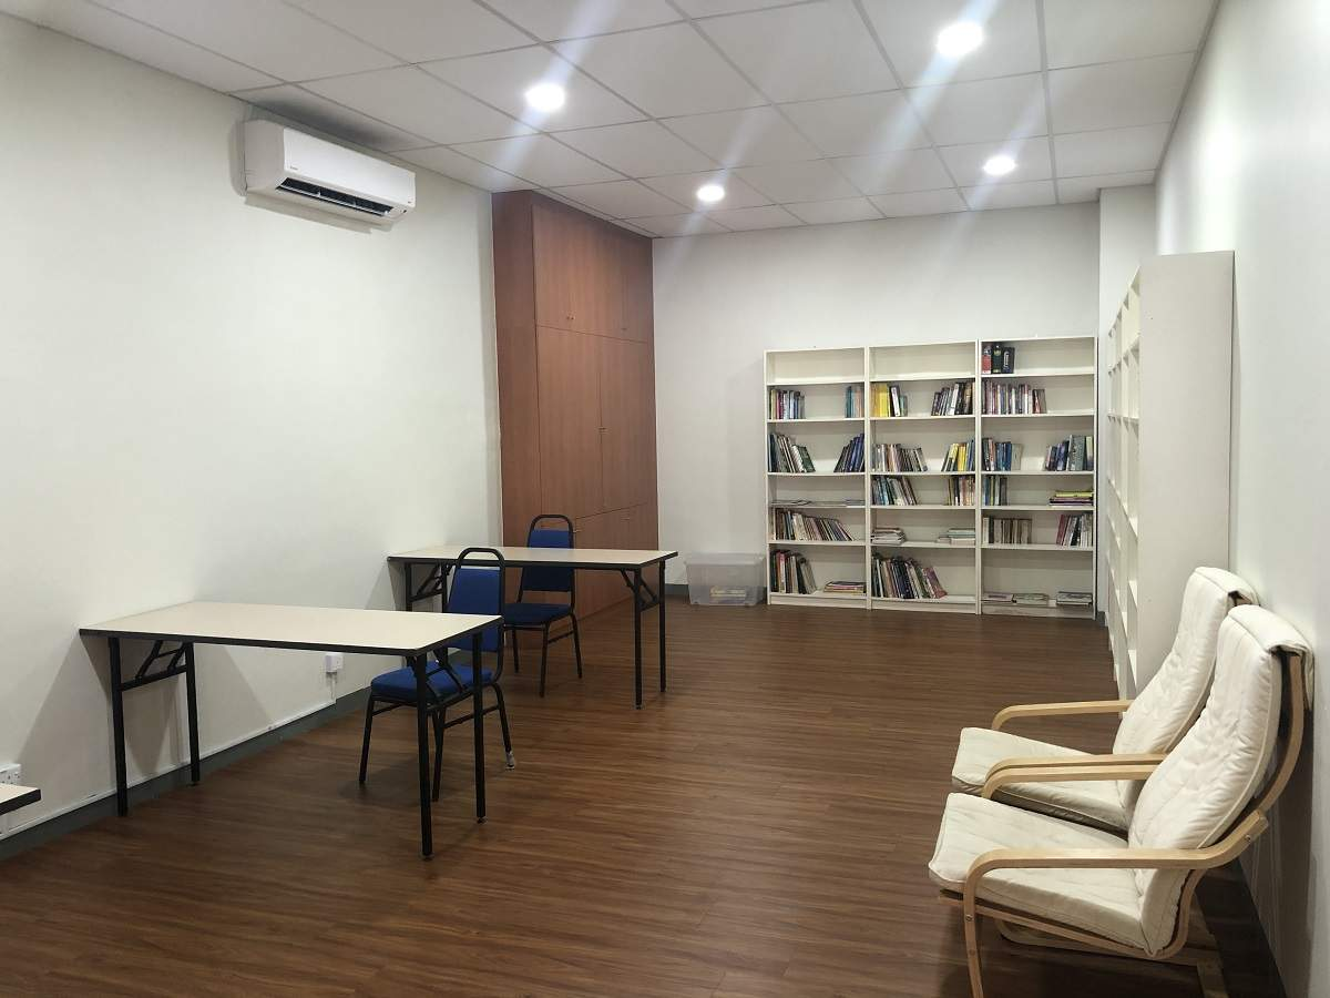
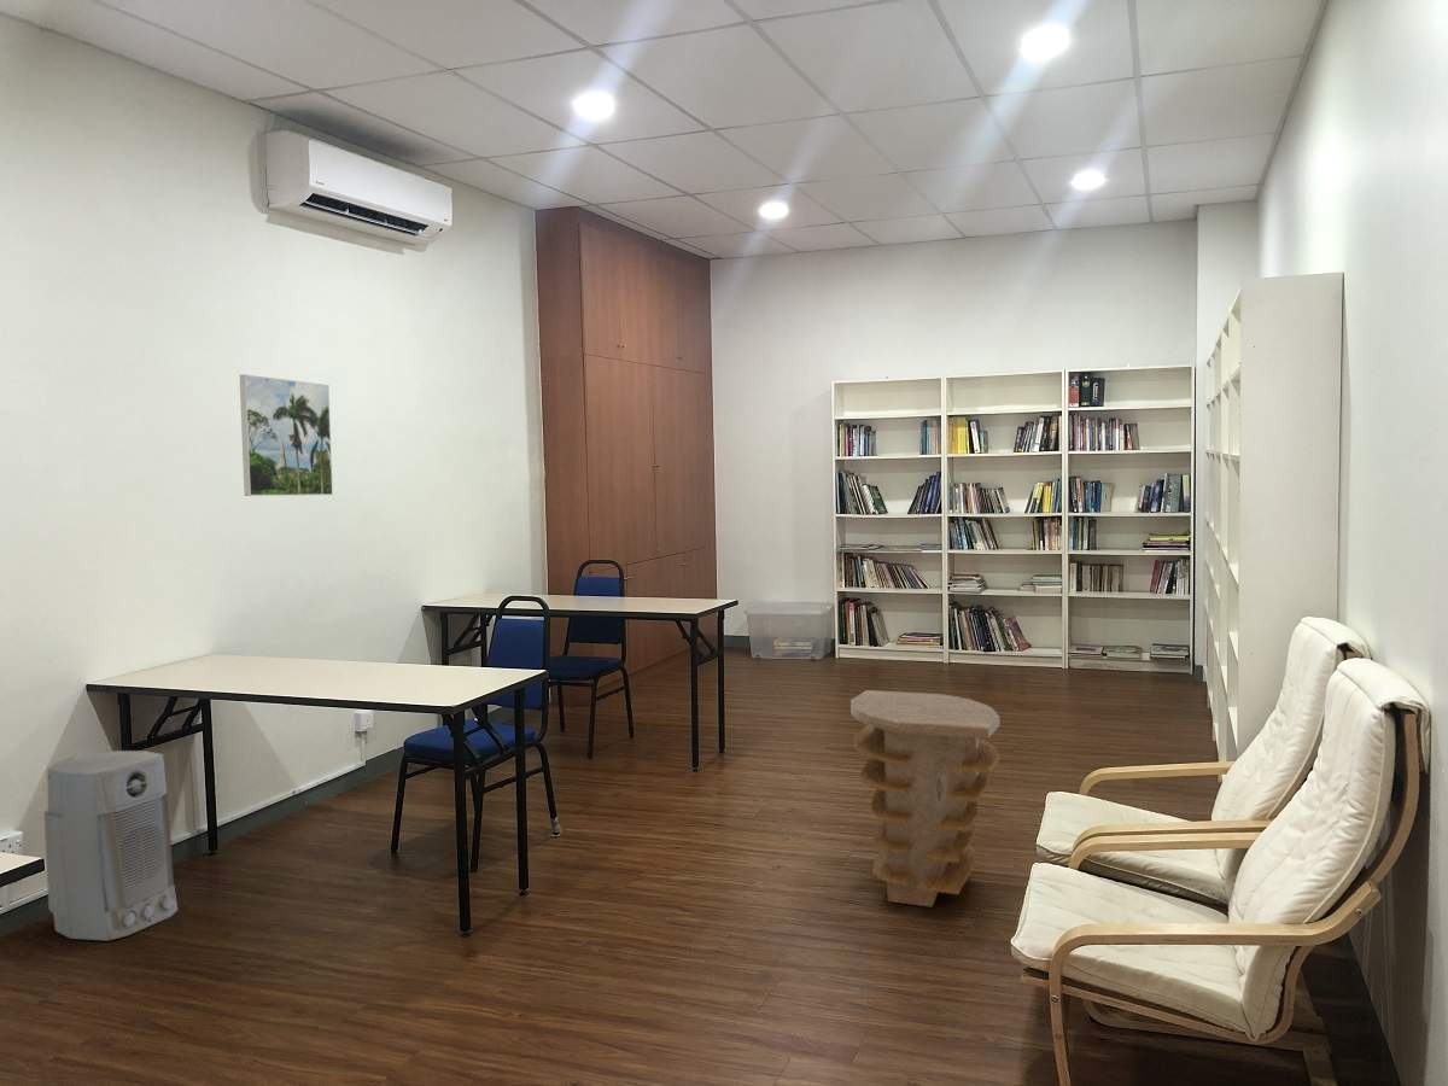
+ side table (923, 798)
+ air purifier (107, 840)
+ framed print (288, 437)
